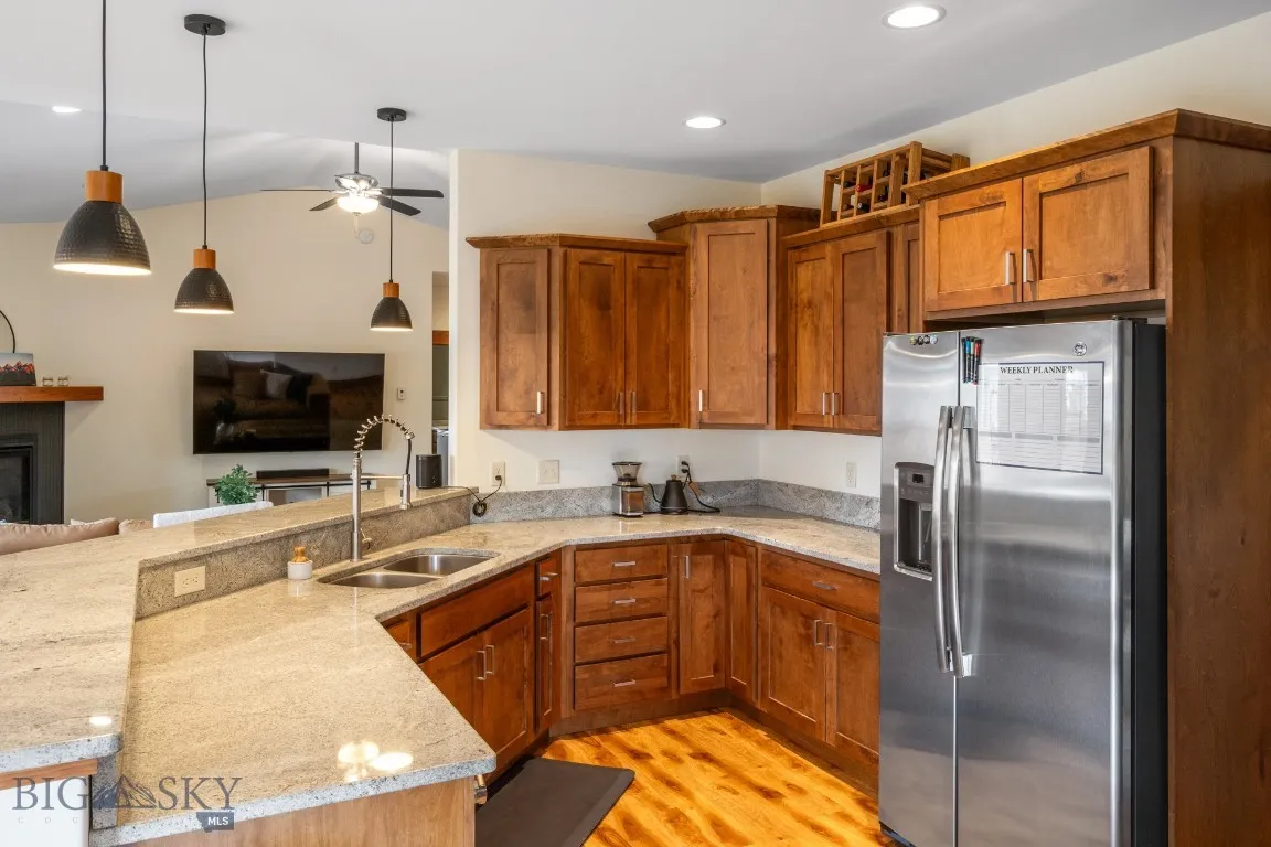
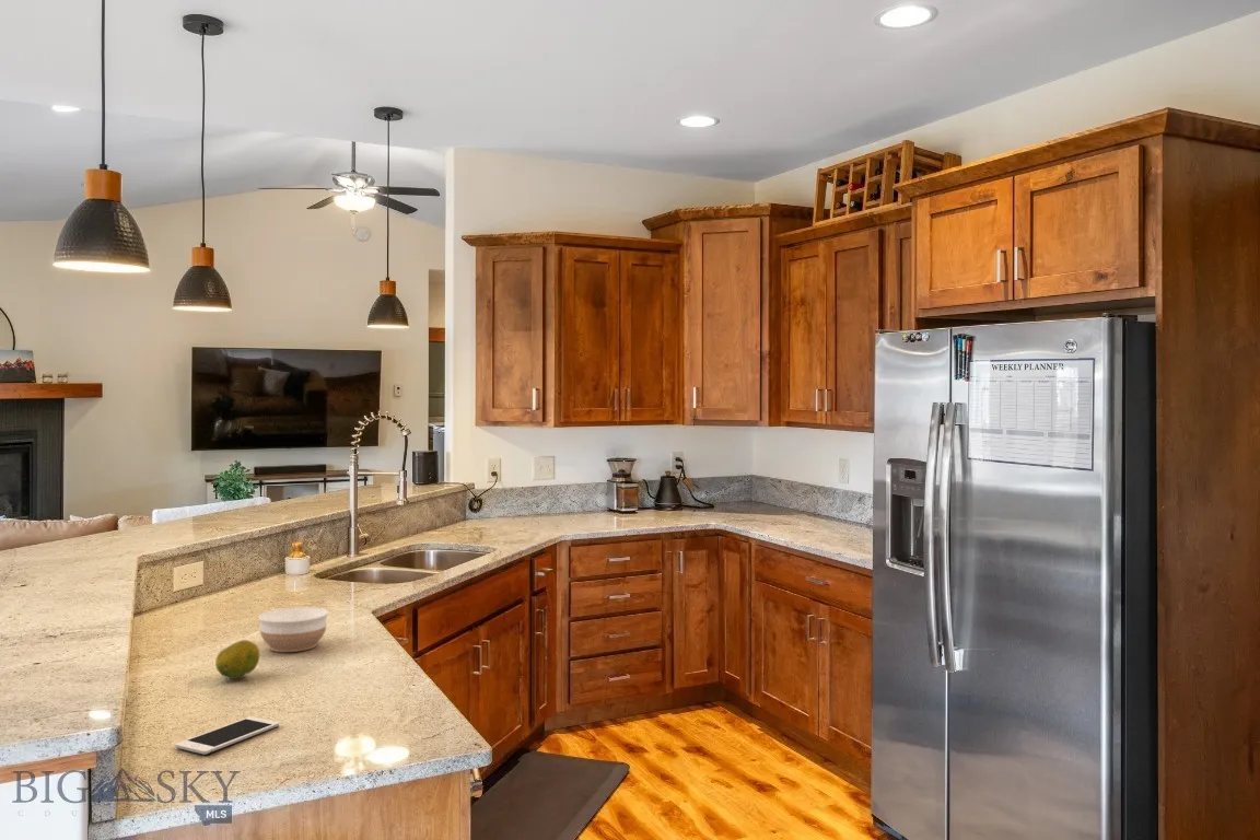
+ fruit (237, 658)
+ cell phone (229, 734)
+ bowl (293, 630)
